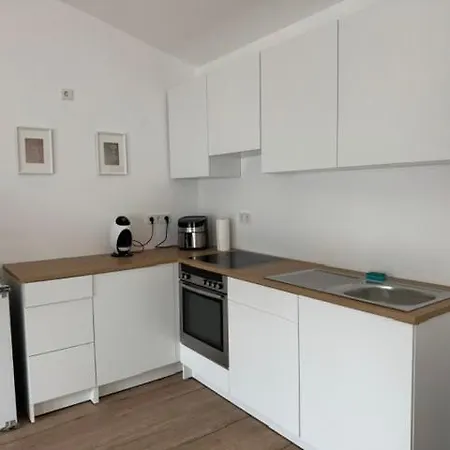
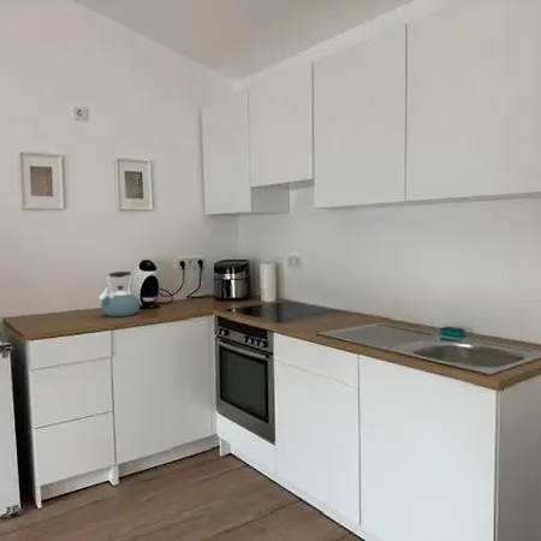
+ kettle (117, 293)
